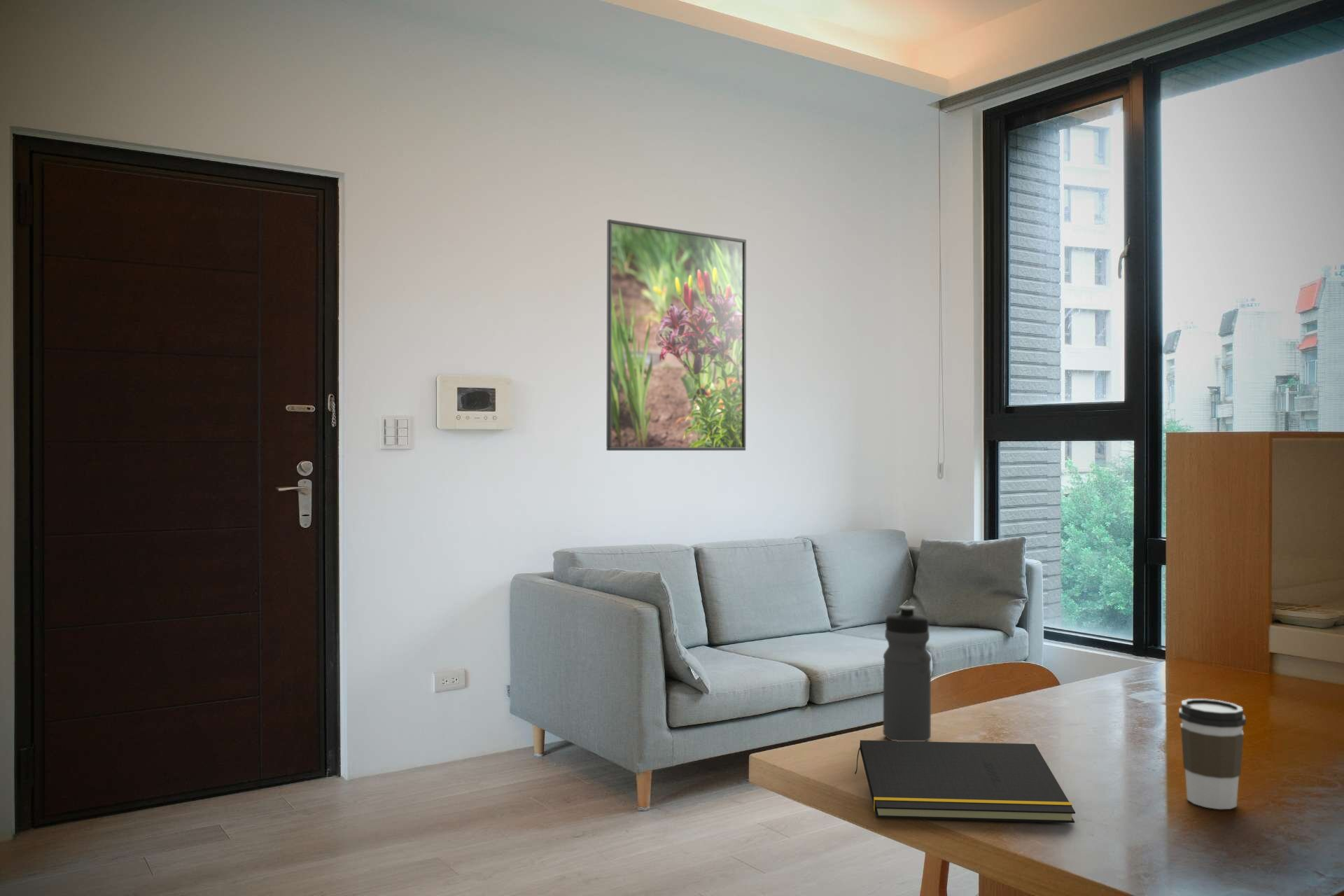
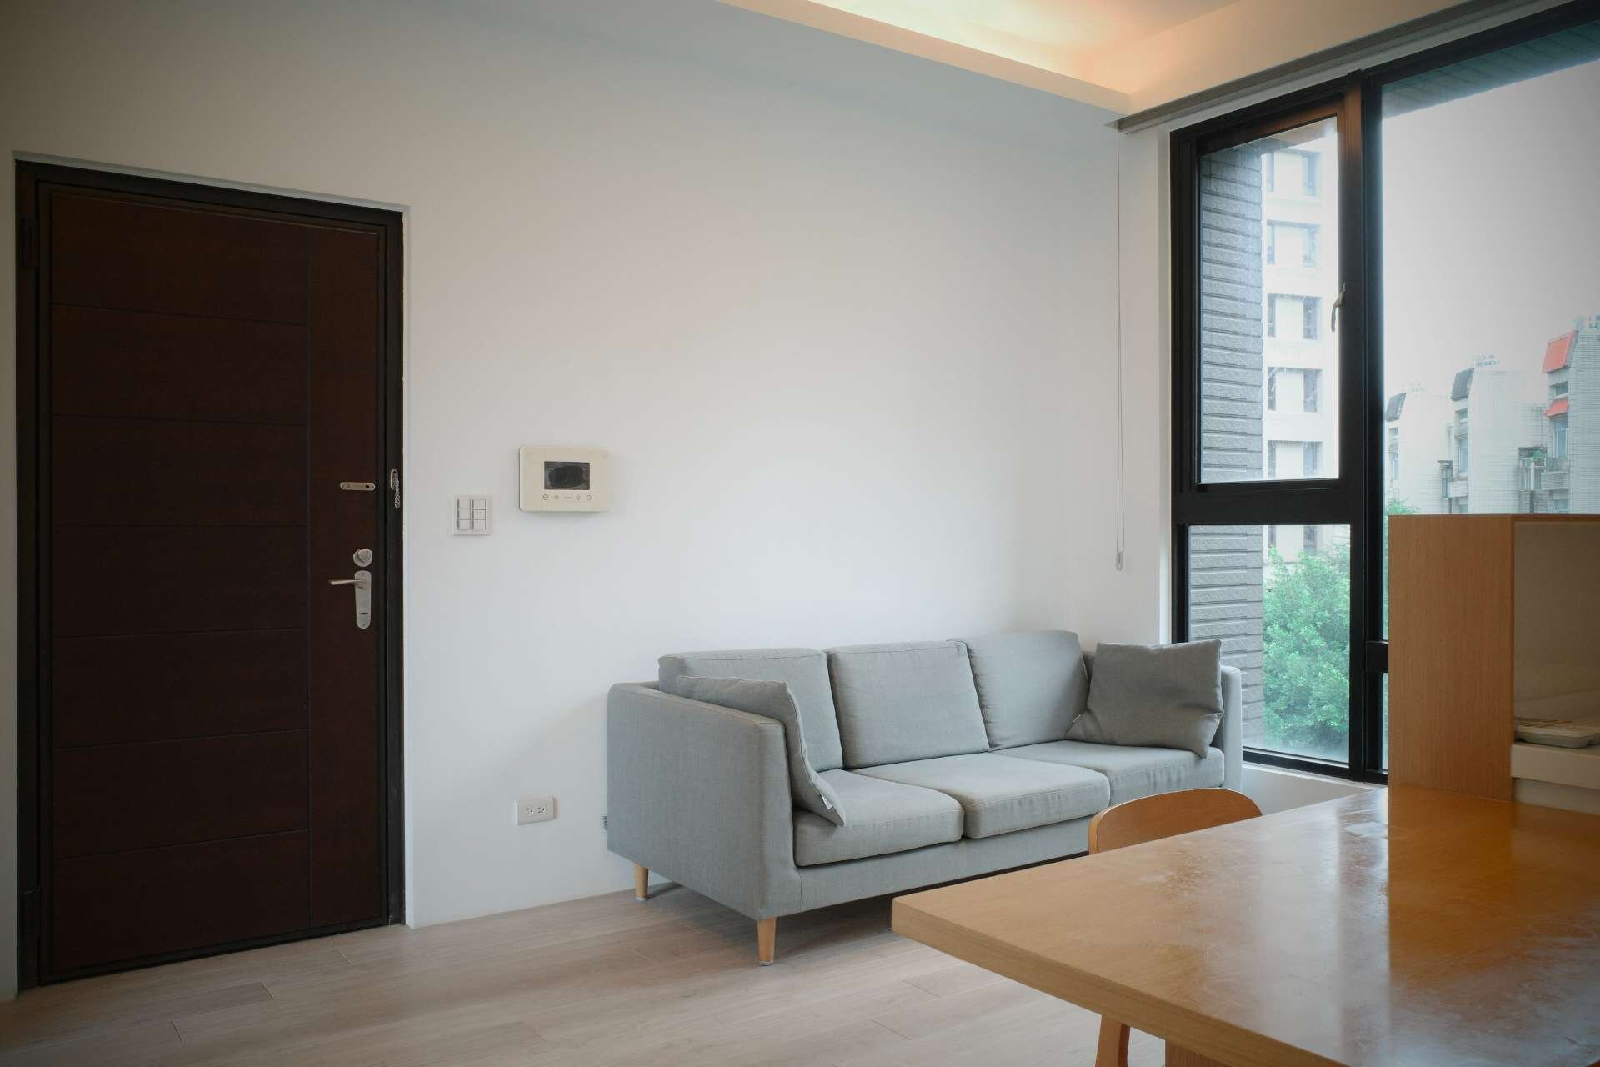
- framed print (679, 340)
- notepad (960, 778)
- water bottle (906, 671)
- coffee cup (1211, 753)
